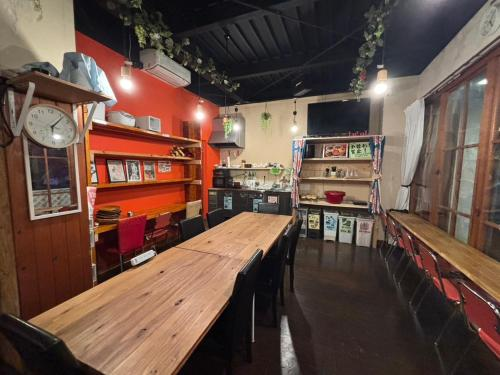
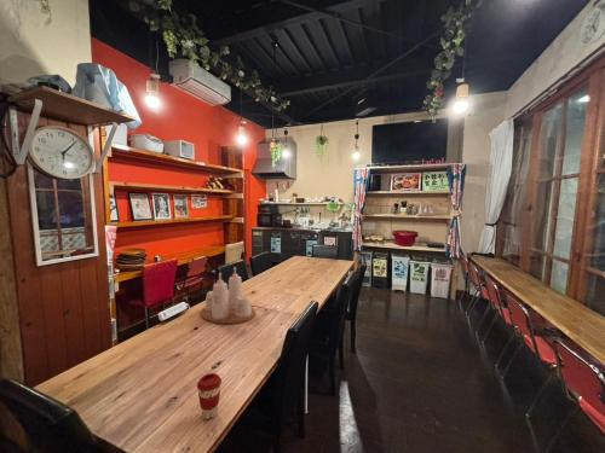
+ coffee cup (209, 396)
+ condiment set (226, 291)
